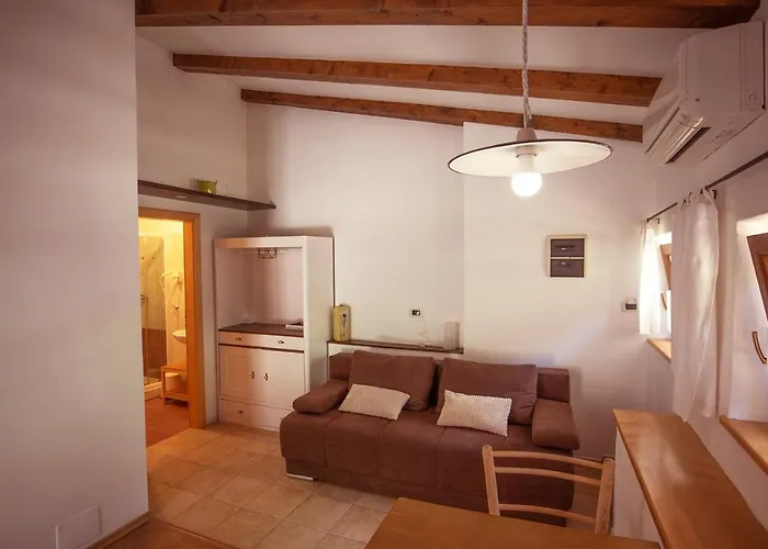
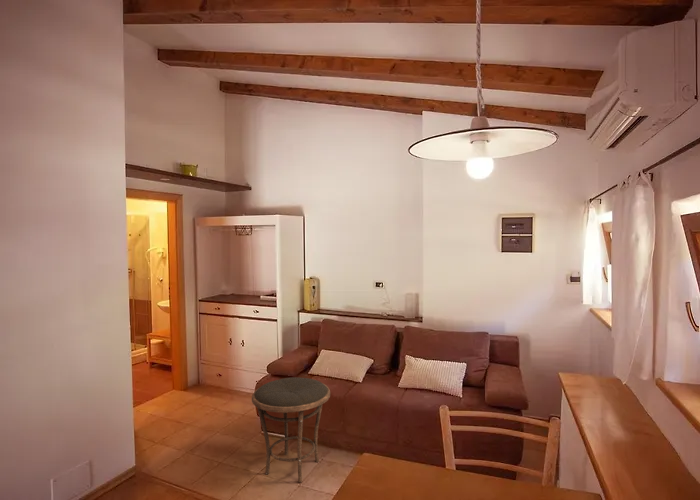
+ side table (287, 426)
